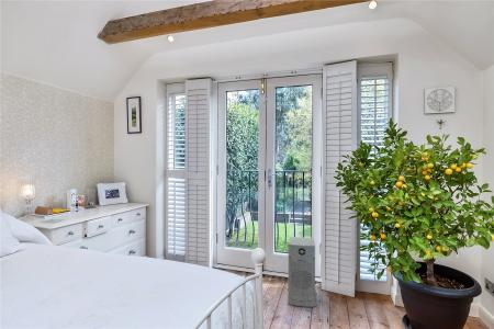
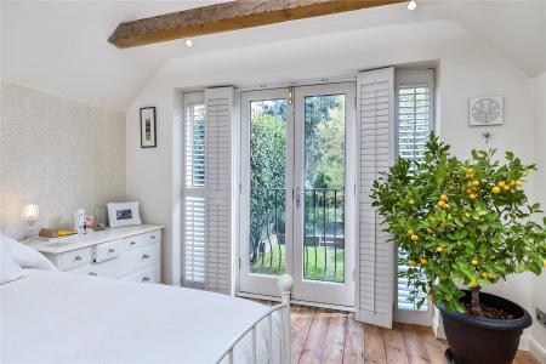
- air purifier (301, 269)
